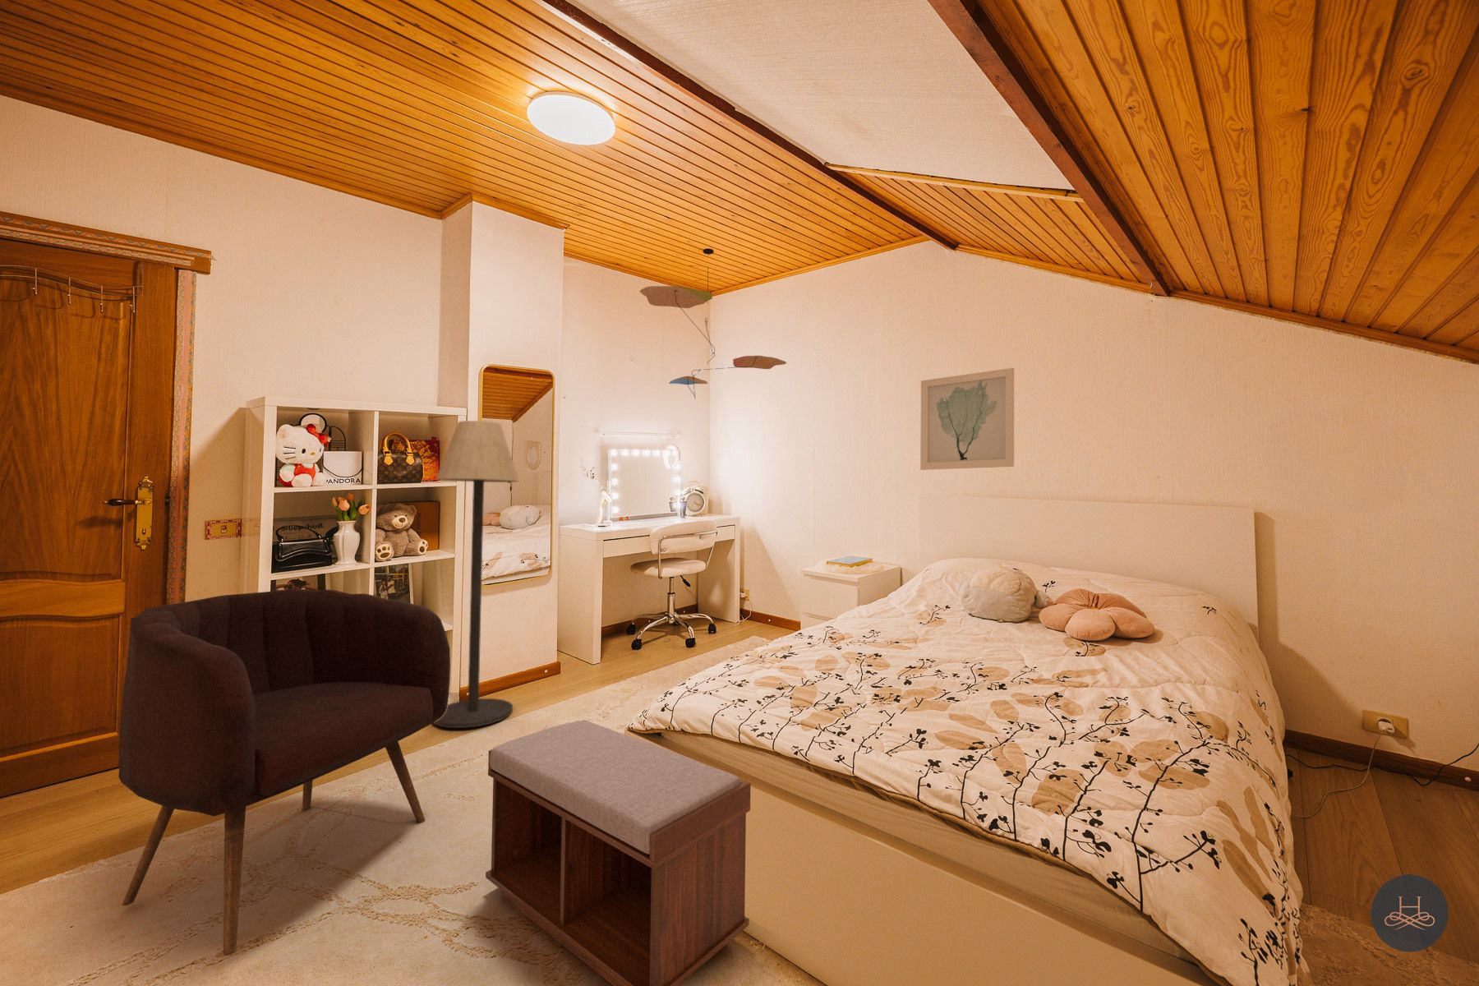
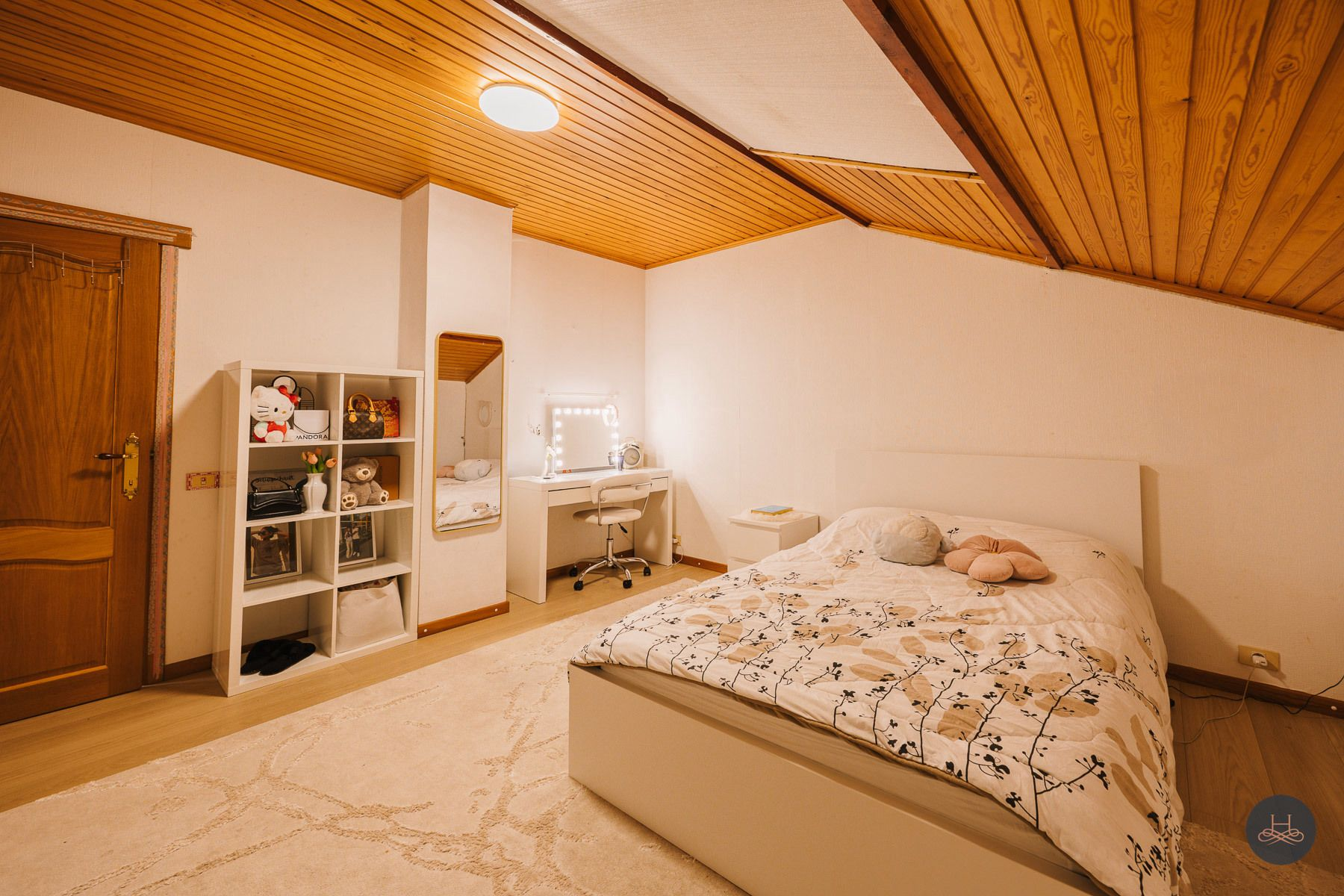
- armchair (305, 734)
- ceiling mobile (706, 322)
- floor lamp (476, 568)
- wall art (965, 420)
- bench (609, 837)
